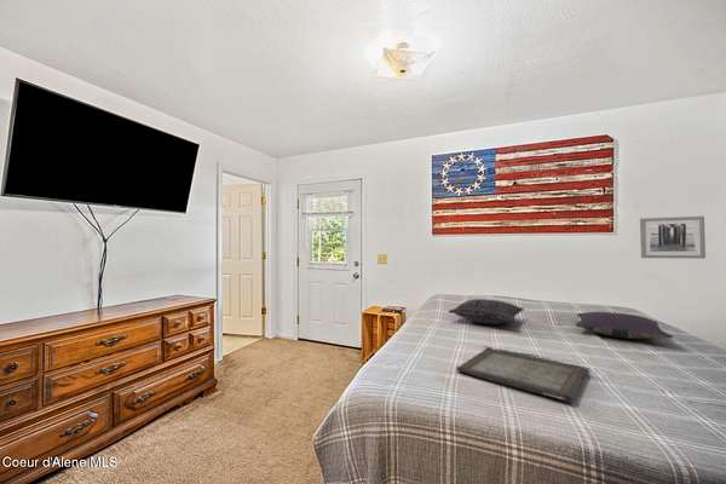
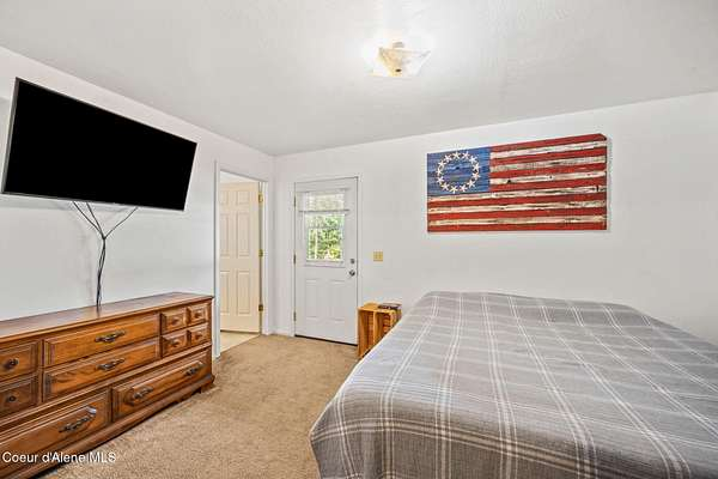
- wall art (672, 237)
- pillow (617, 323)
- pillow (486, 310)
- serving tray (522, 368)
